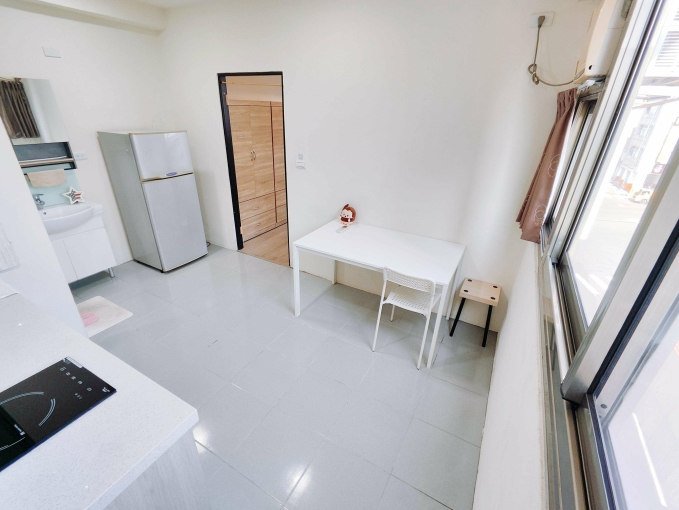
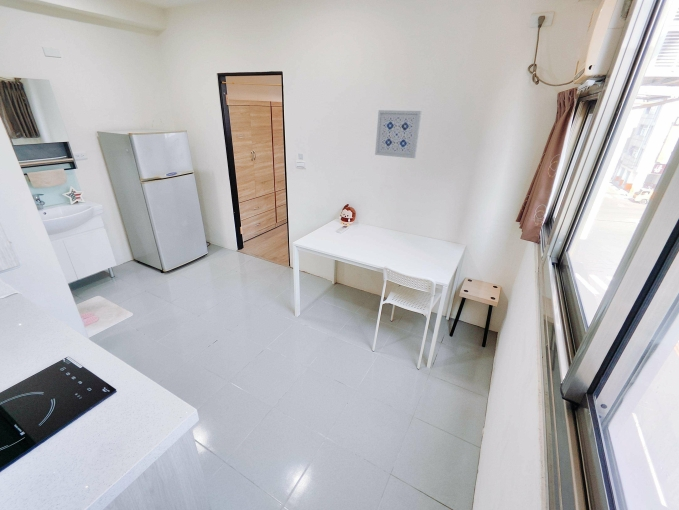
+ wall art (397, 134)
